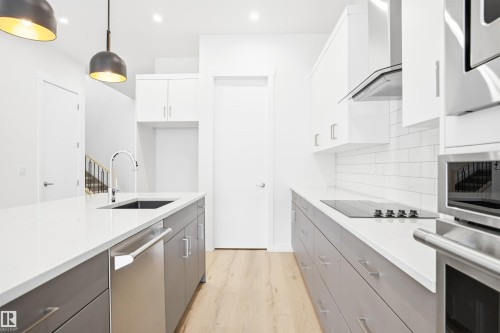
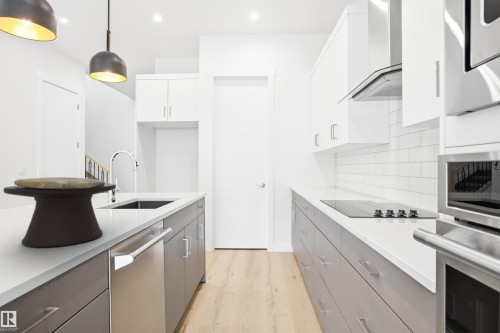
+ decorative bowl (66, 207)
